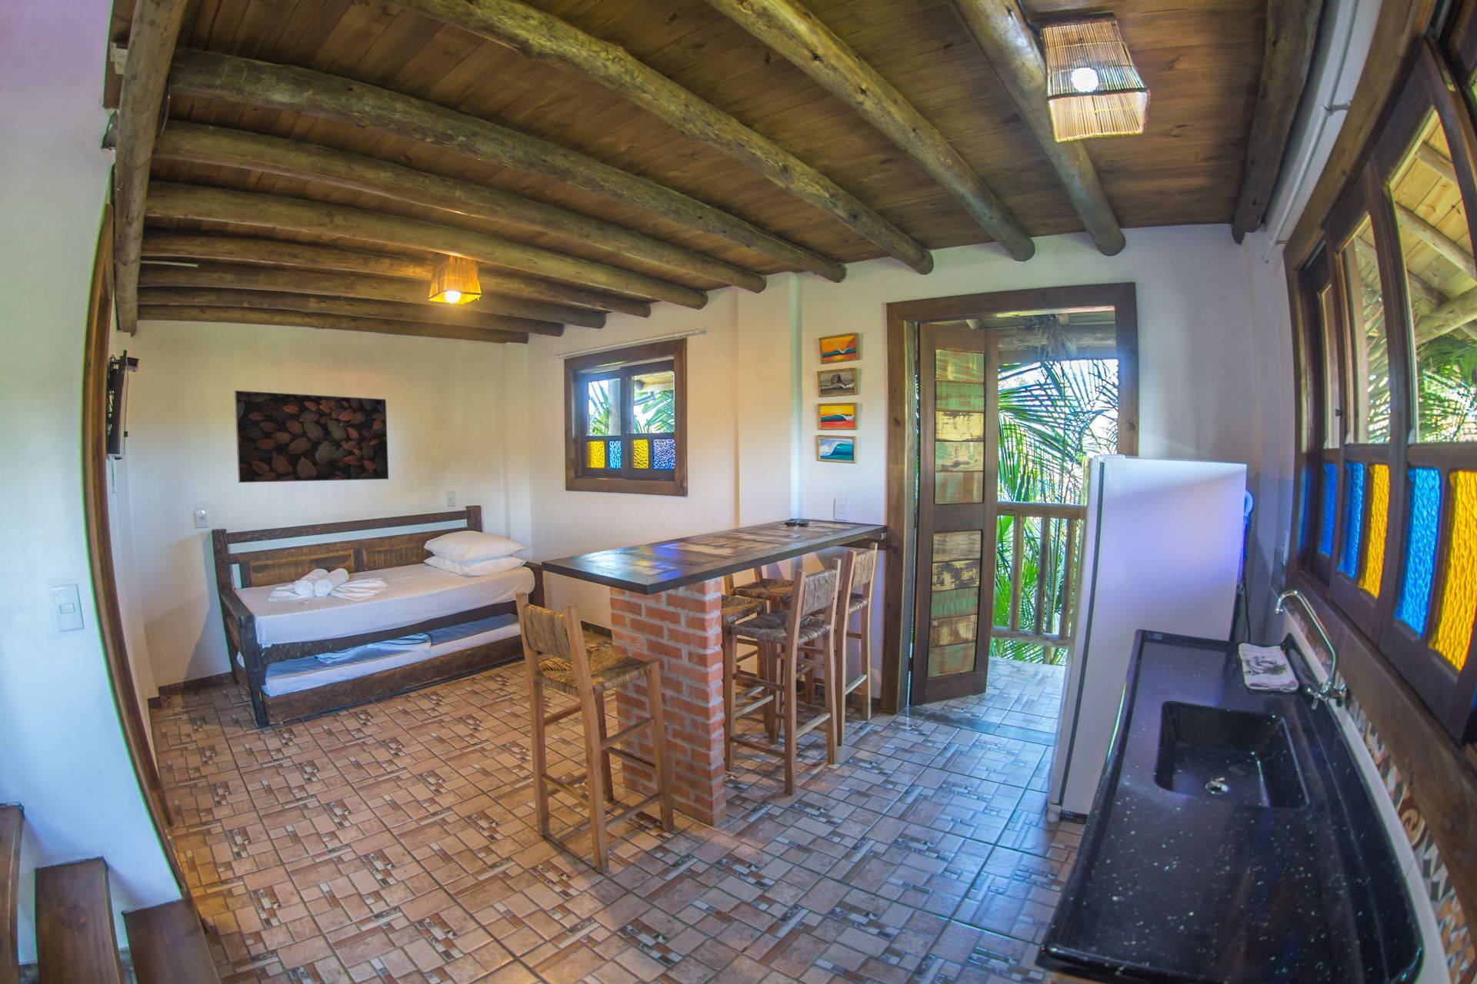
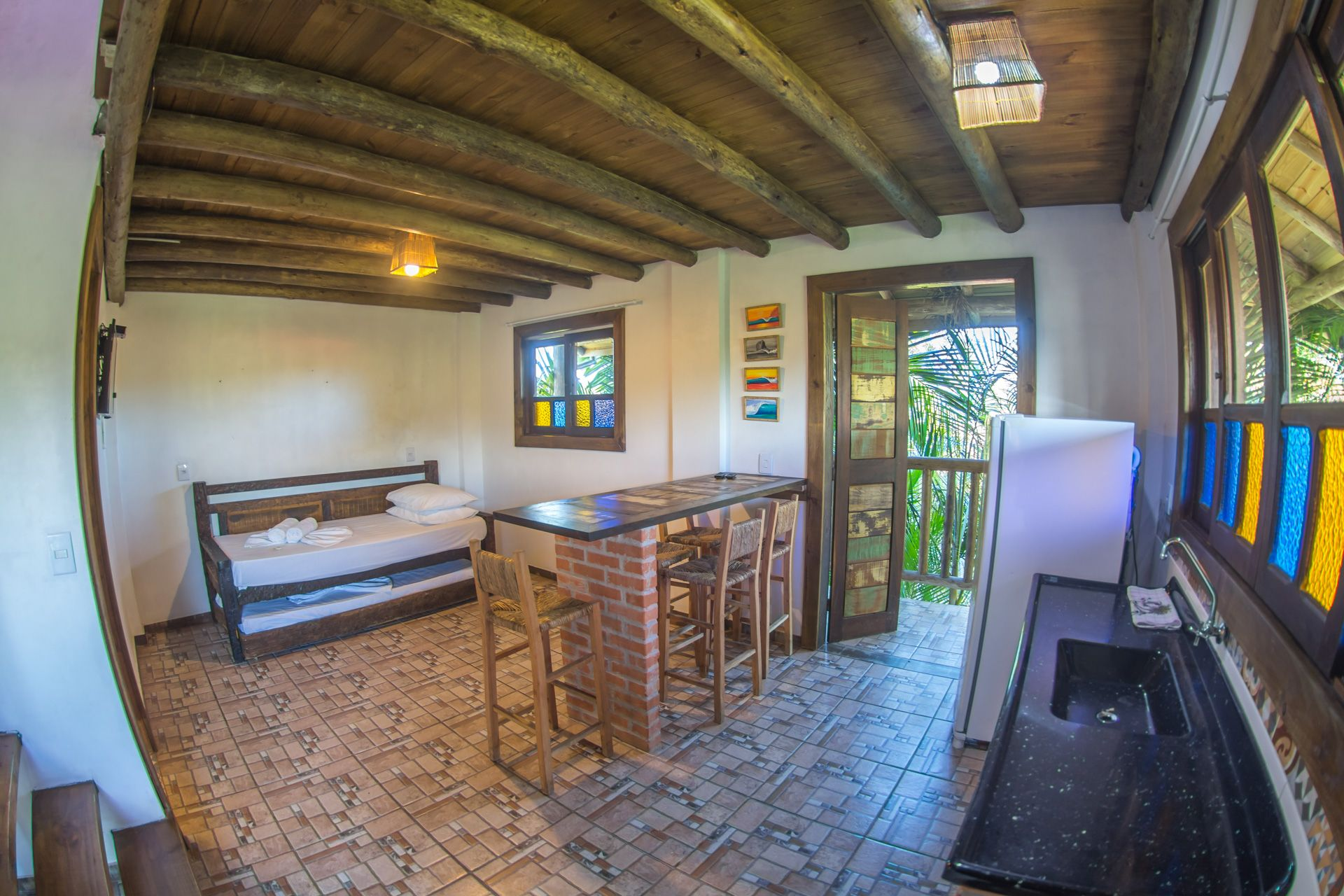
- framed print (316, 437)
